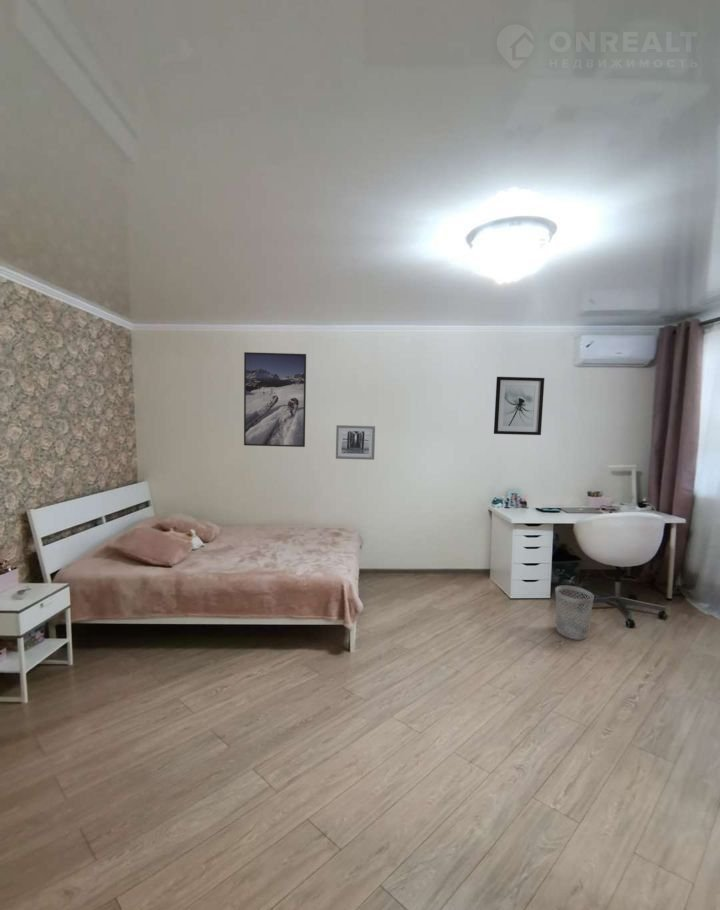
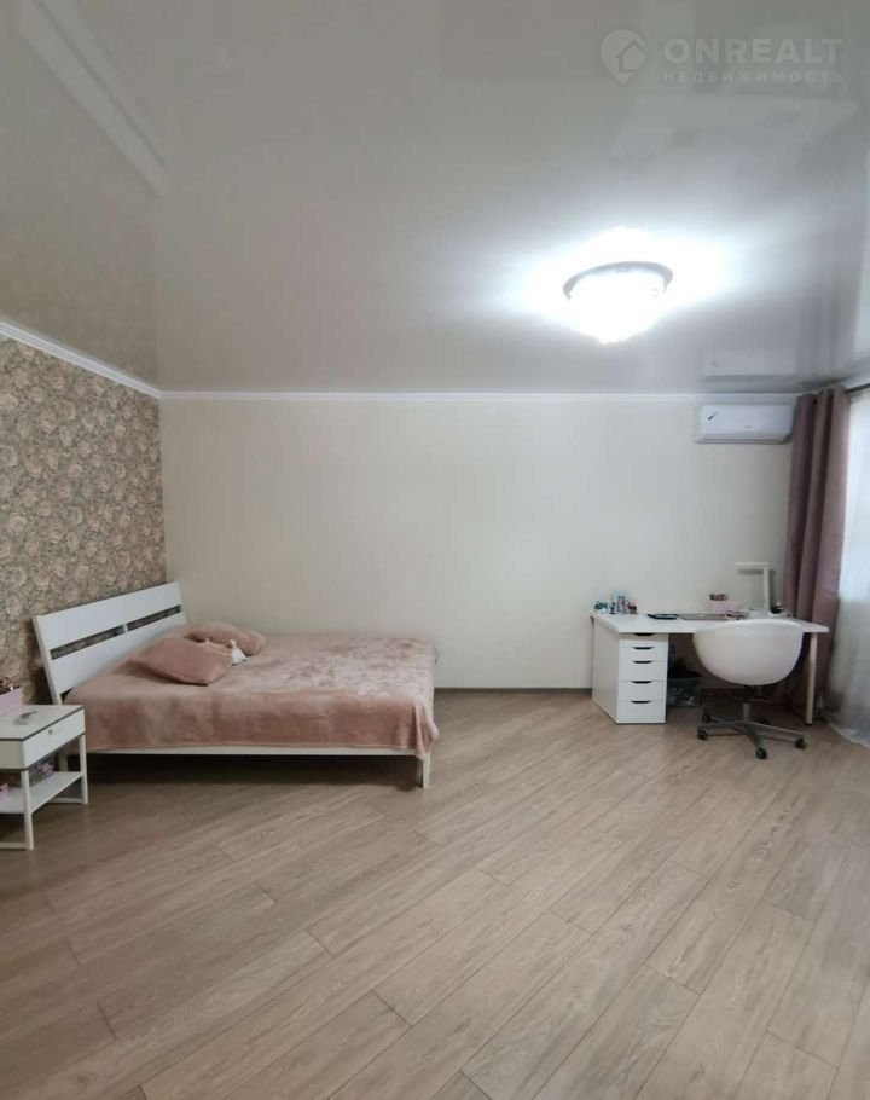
- wall art (355, 442)
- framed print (274, 400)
- wall art (518, 406)
- wastebasket (572, 612)
